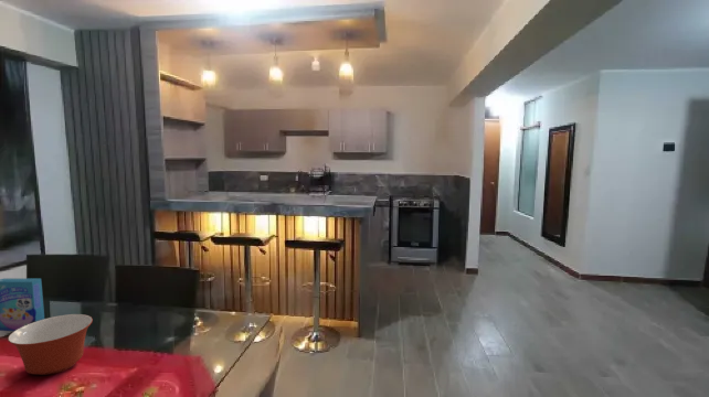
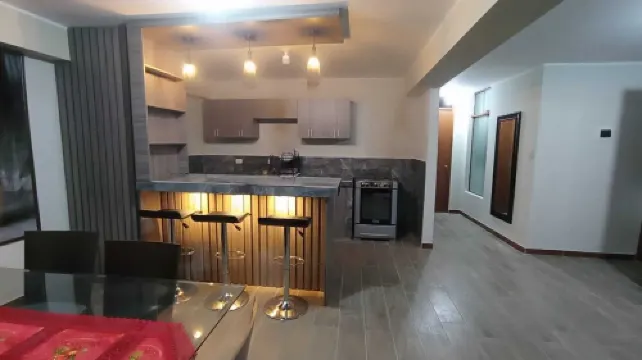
- cereal box (20, 304)
- mixing bowl (54, 346)
